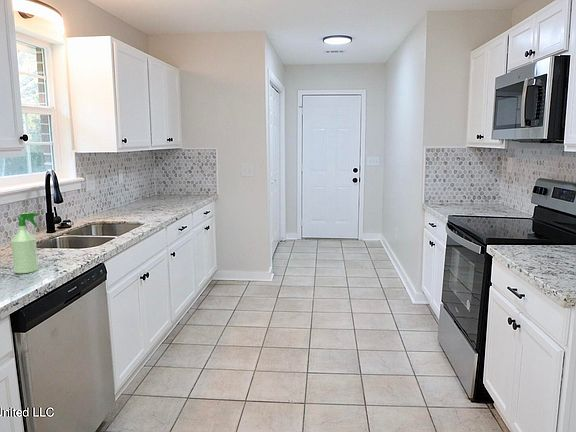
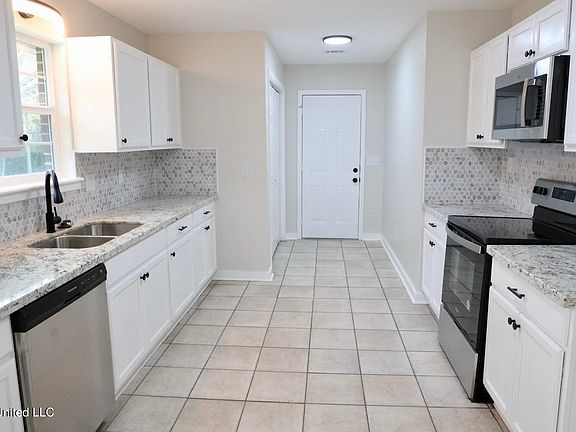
- spray bottle (23, 242)
